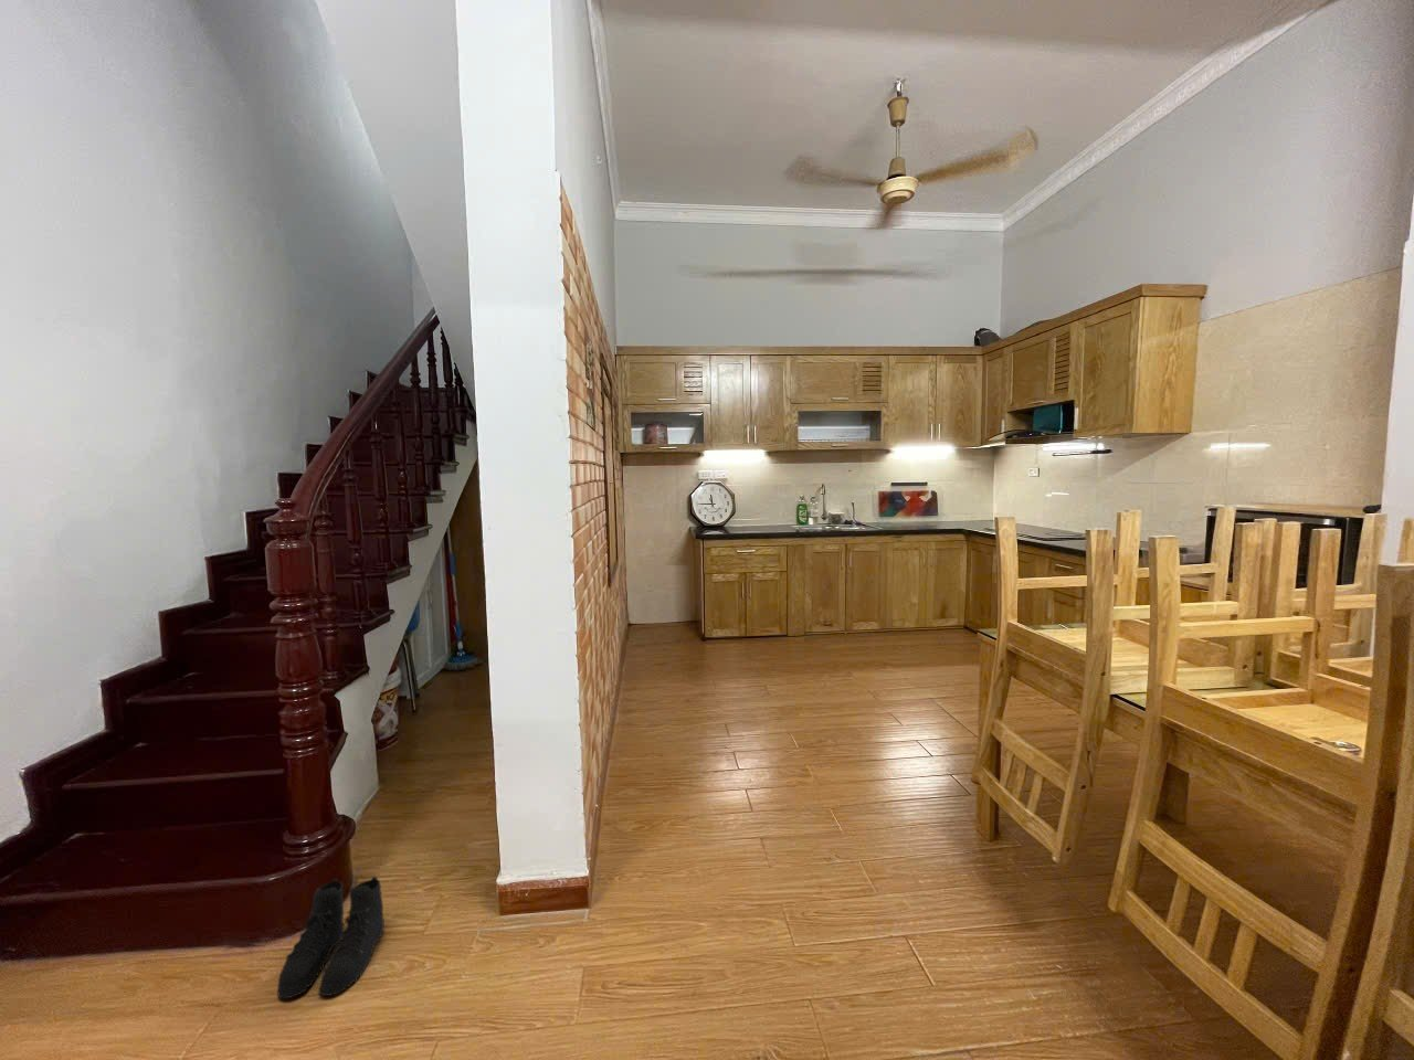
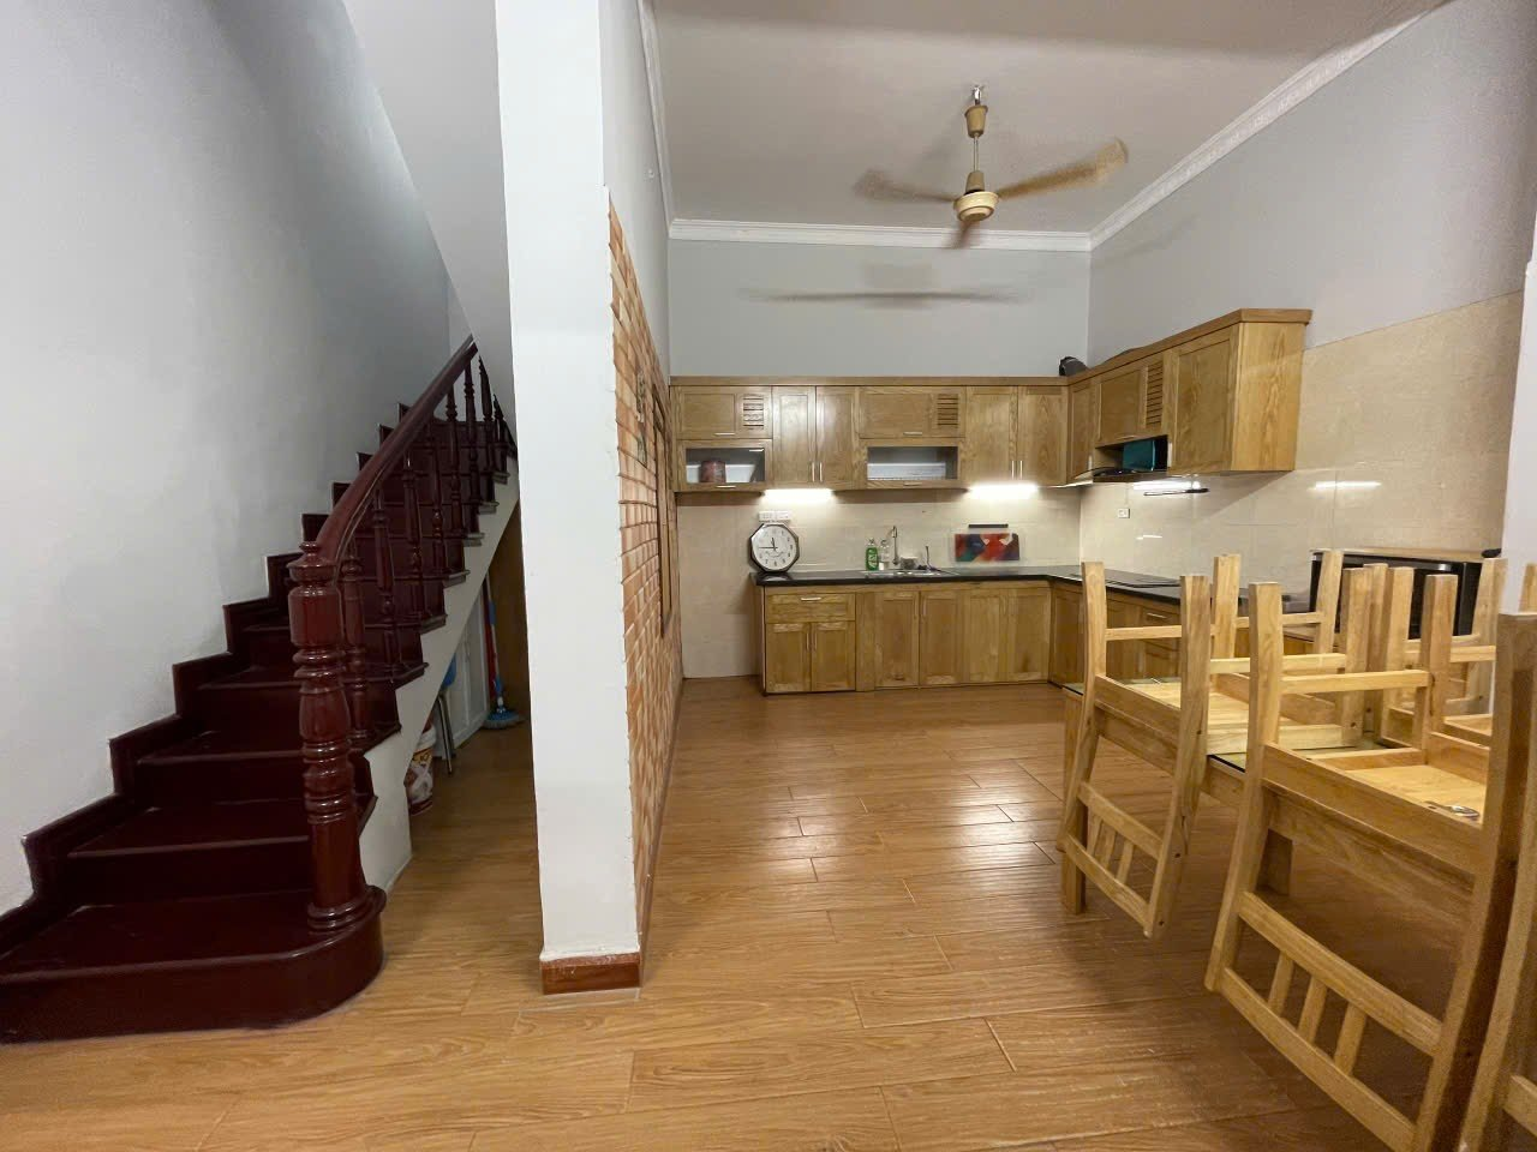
- boots (334, 929)
